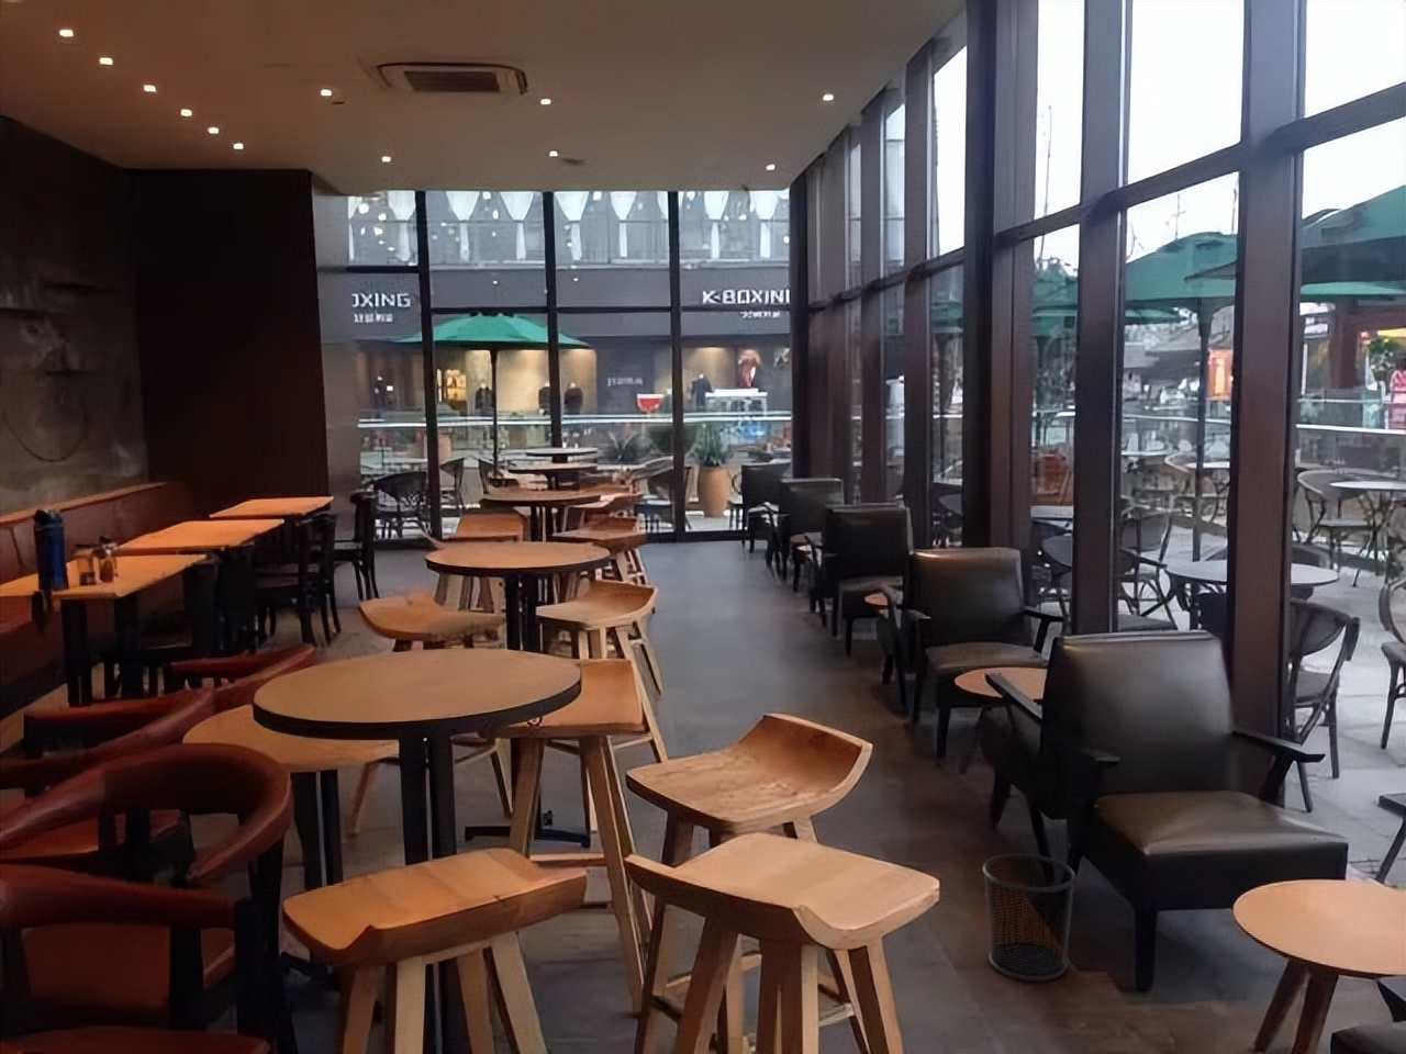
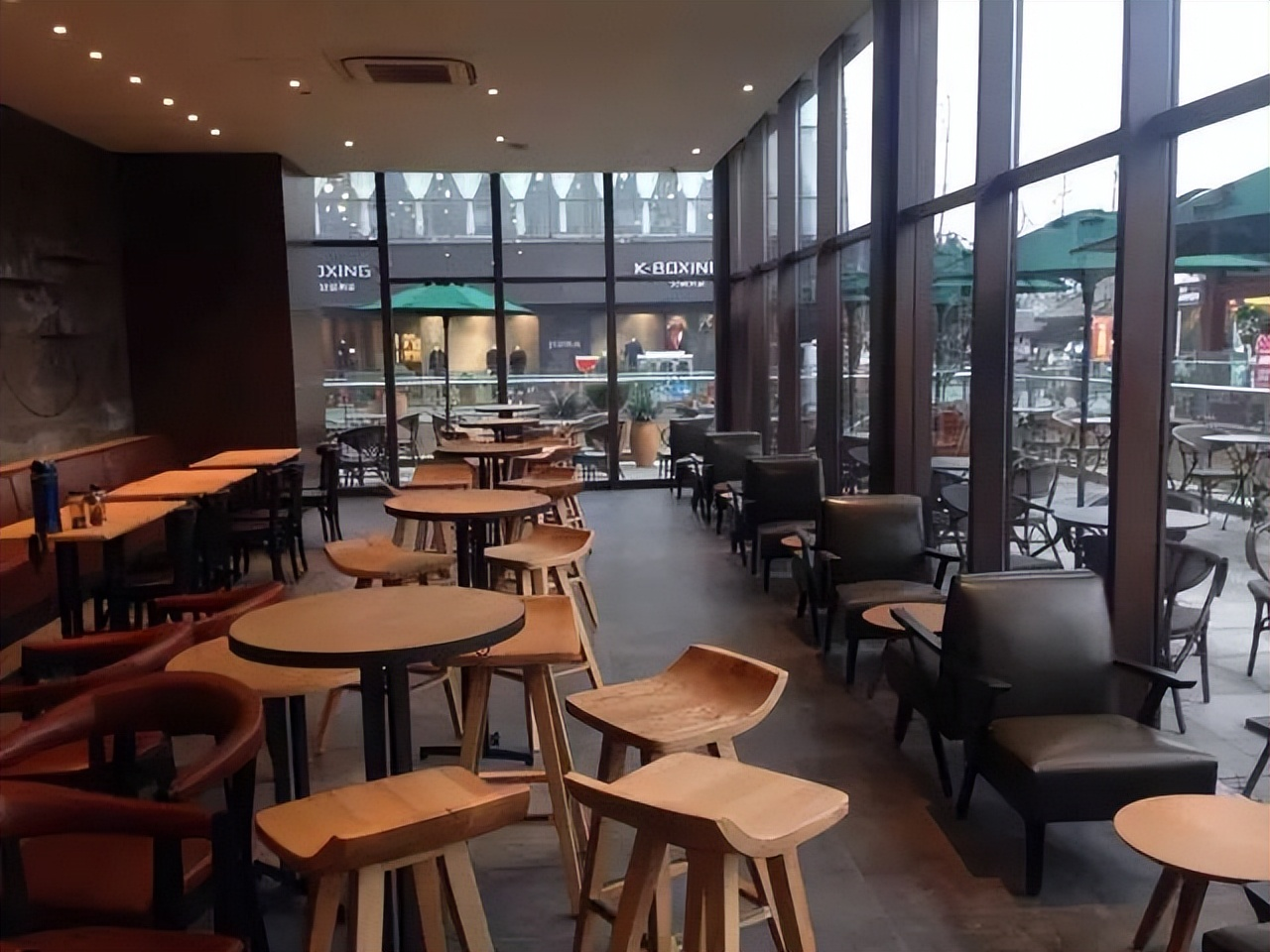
- waste bin (1028, 916)
